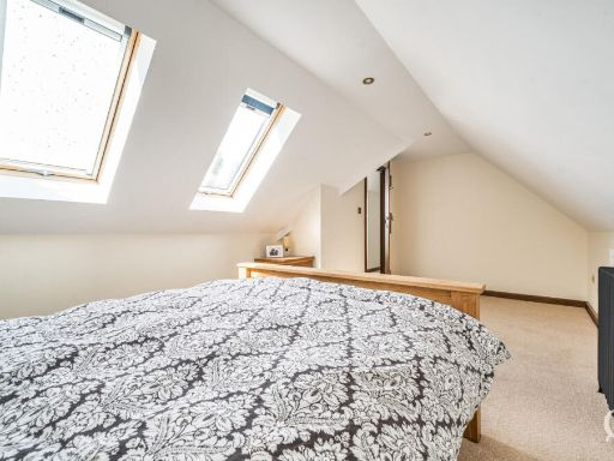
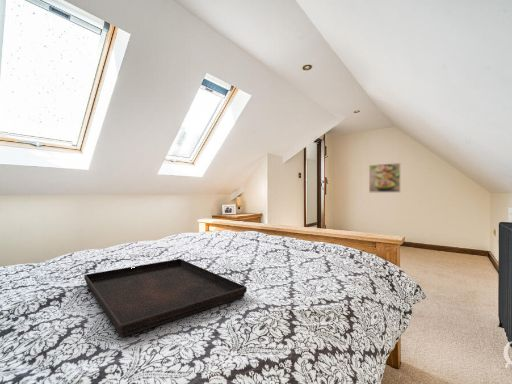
+ serving tray (160, 285)
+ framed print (384, 178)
